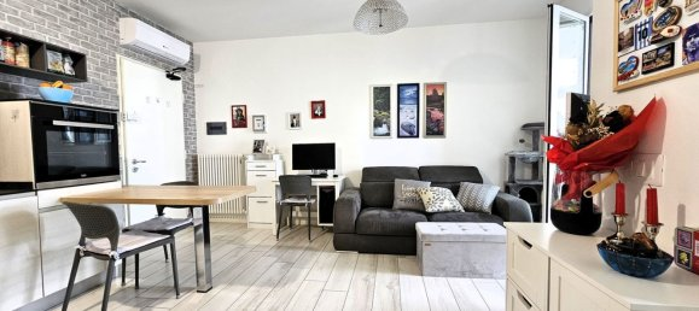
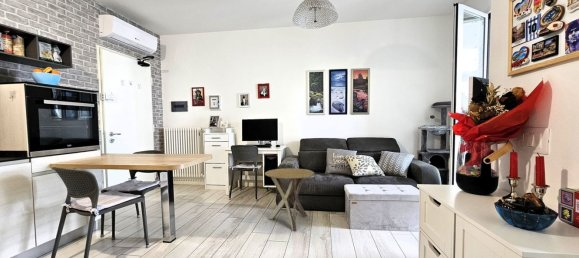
+ side table (290, 196)
